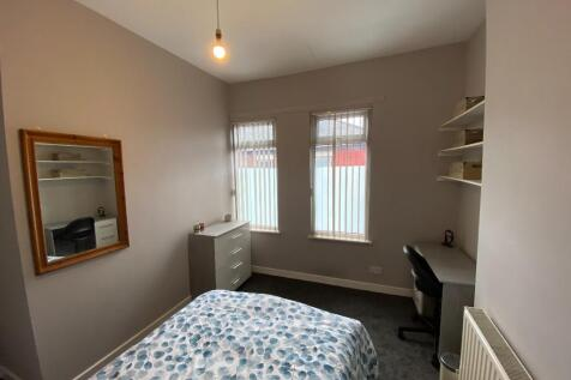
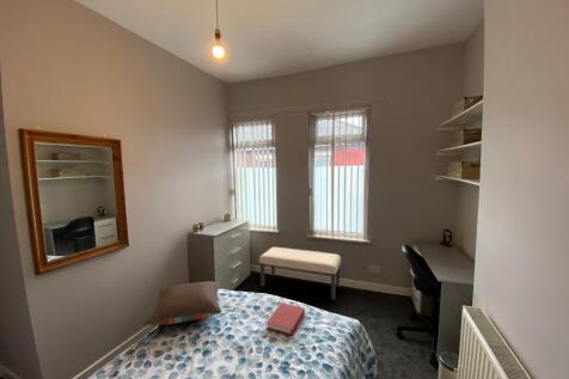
+ book (286, 317)
+ pillow (188, 300)
+ bench (300, 268)
